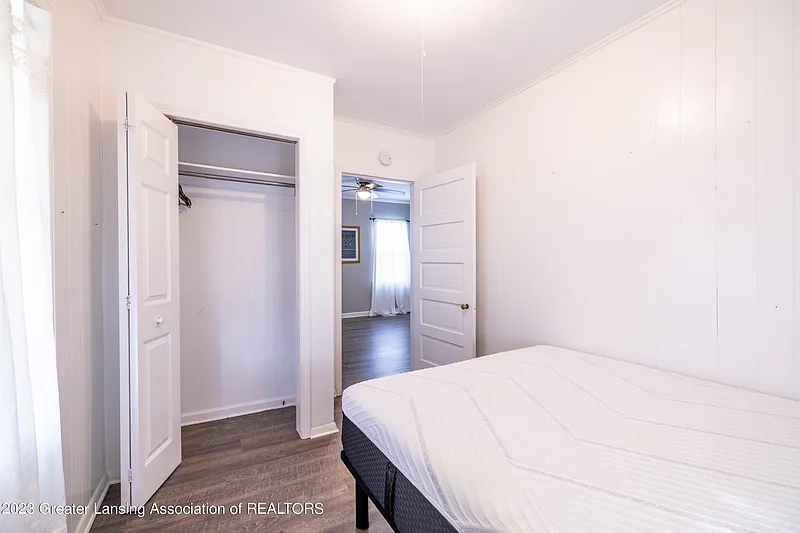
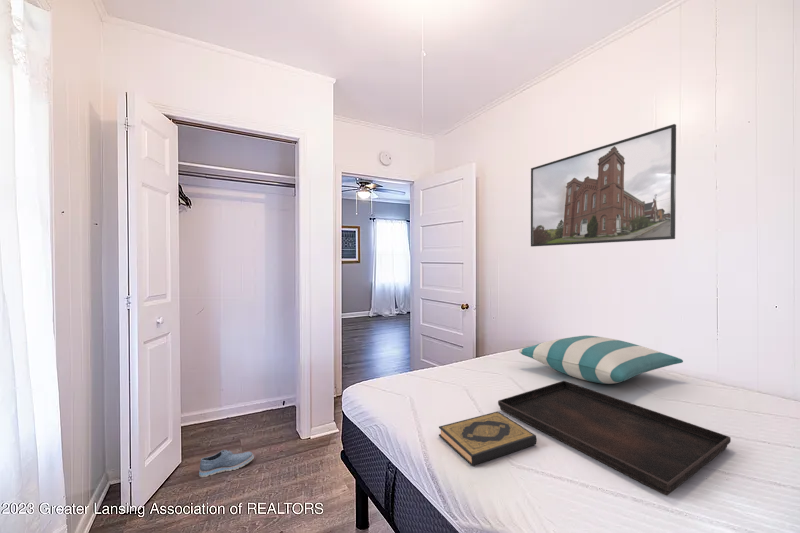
+ serving tray (600, 421)
+ hardback book (486, 435)
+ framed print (589, 197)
+ pillow (595, 357)
+ shoe (227, 457)
